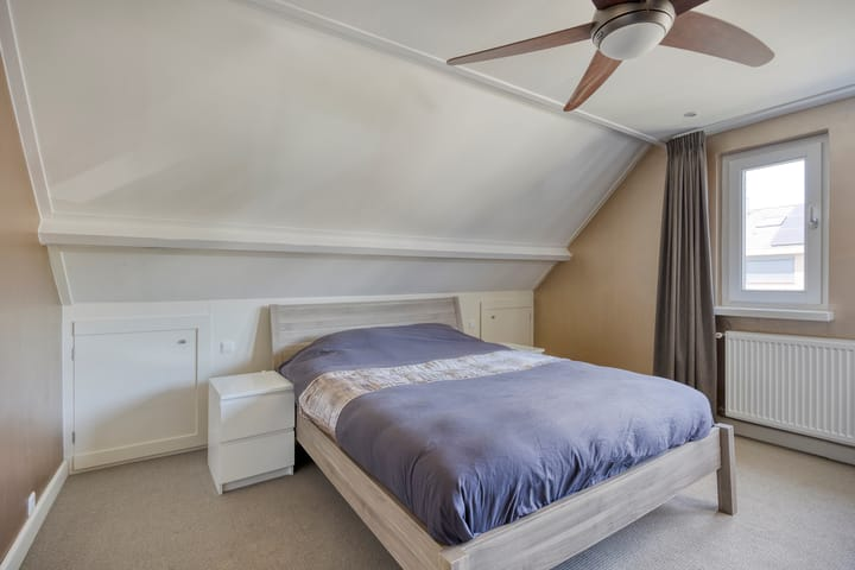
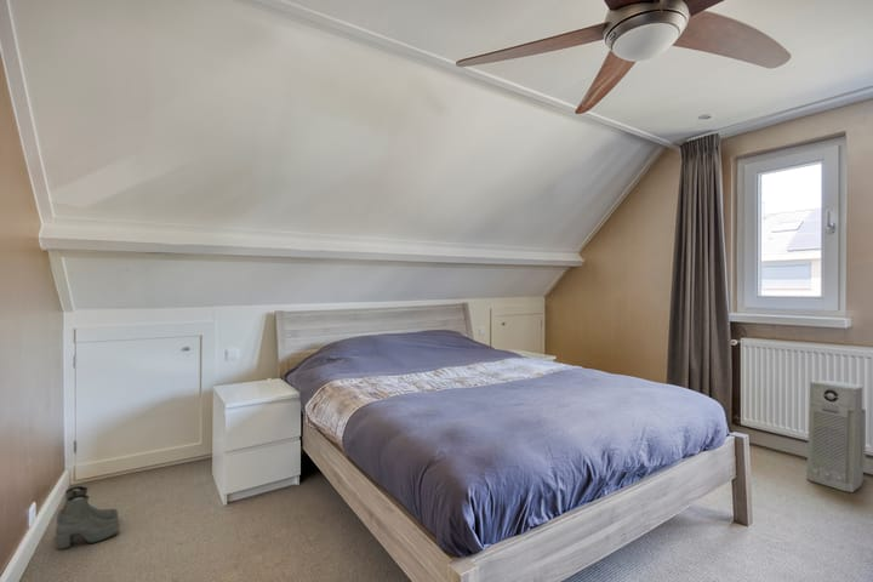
+ air purifier (837, 430)
+ boots (87, 512)
